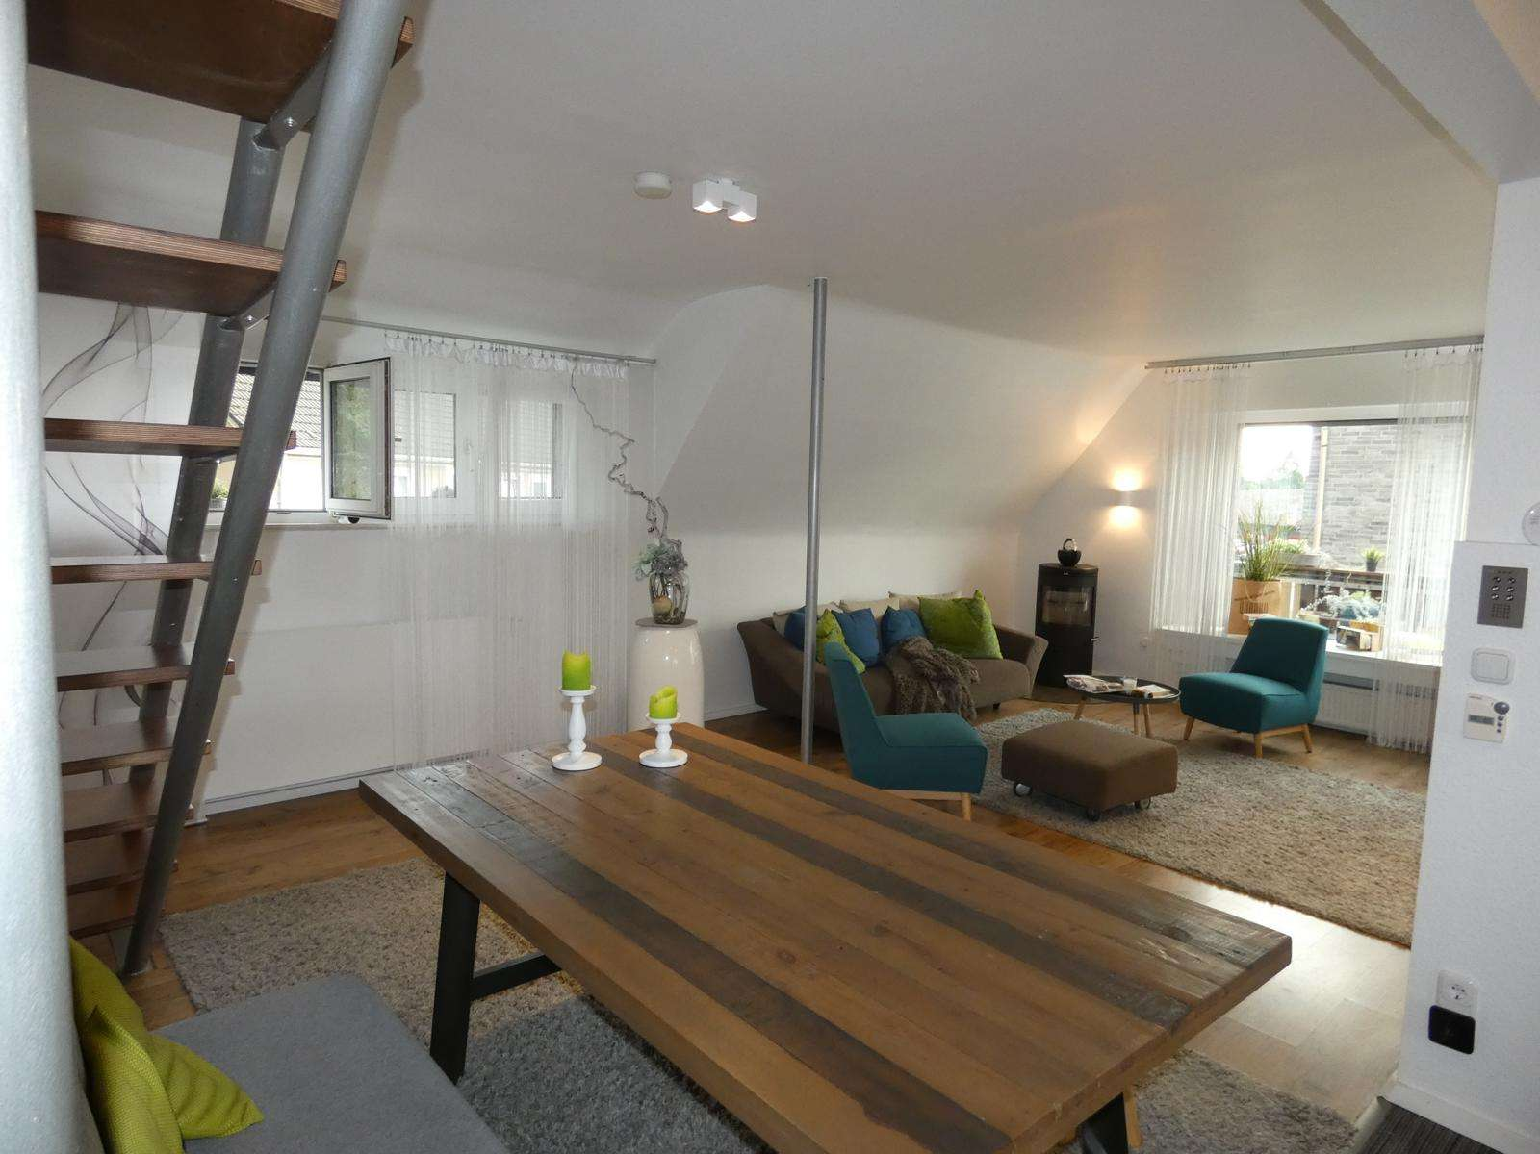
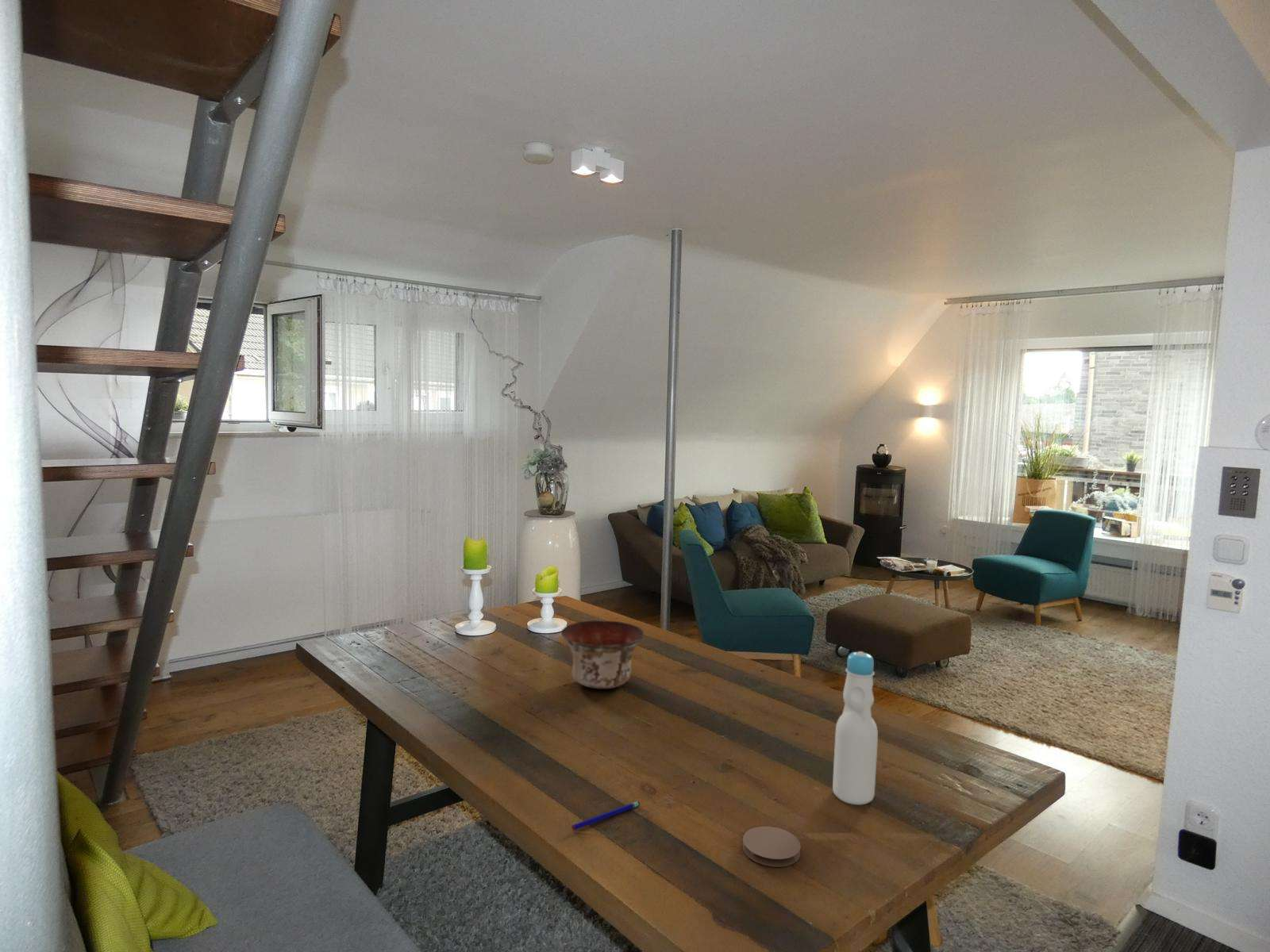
+ bowl (602, 658)
+ coaster (771, 846)
+ pen (606, 815)
+ bottle (856, 725)
